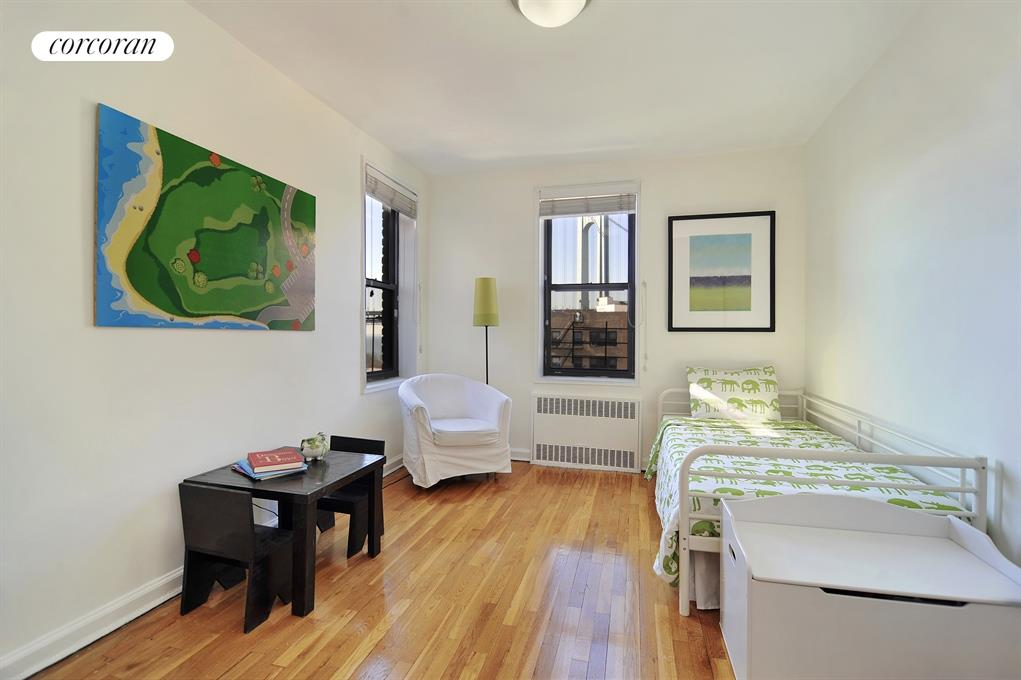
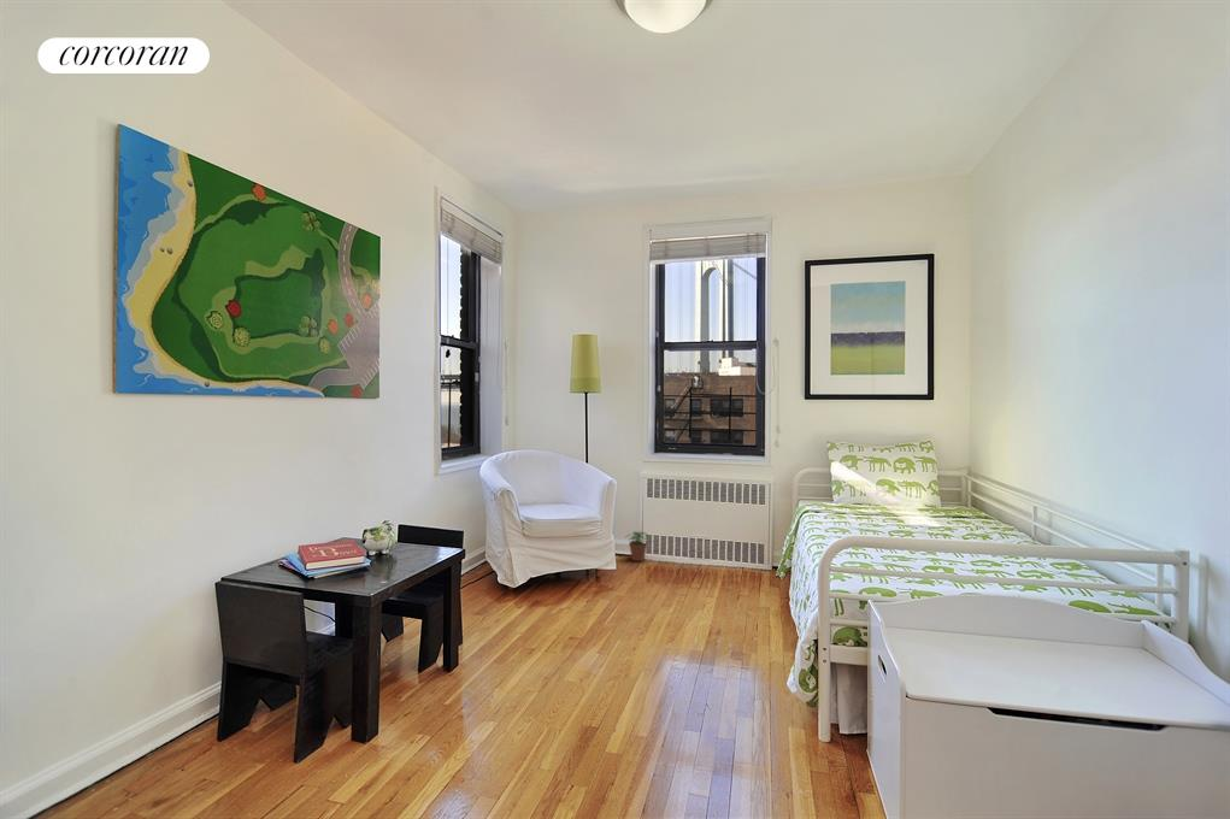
+ potted plant (637, 546)
